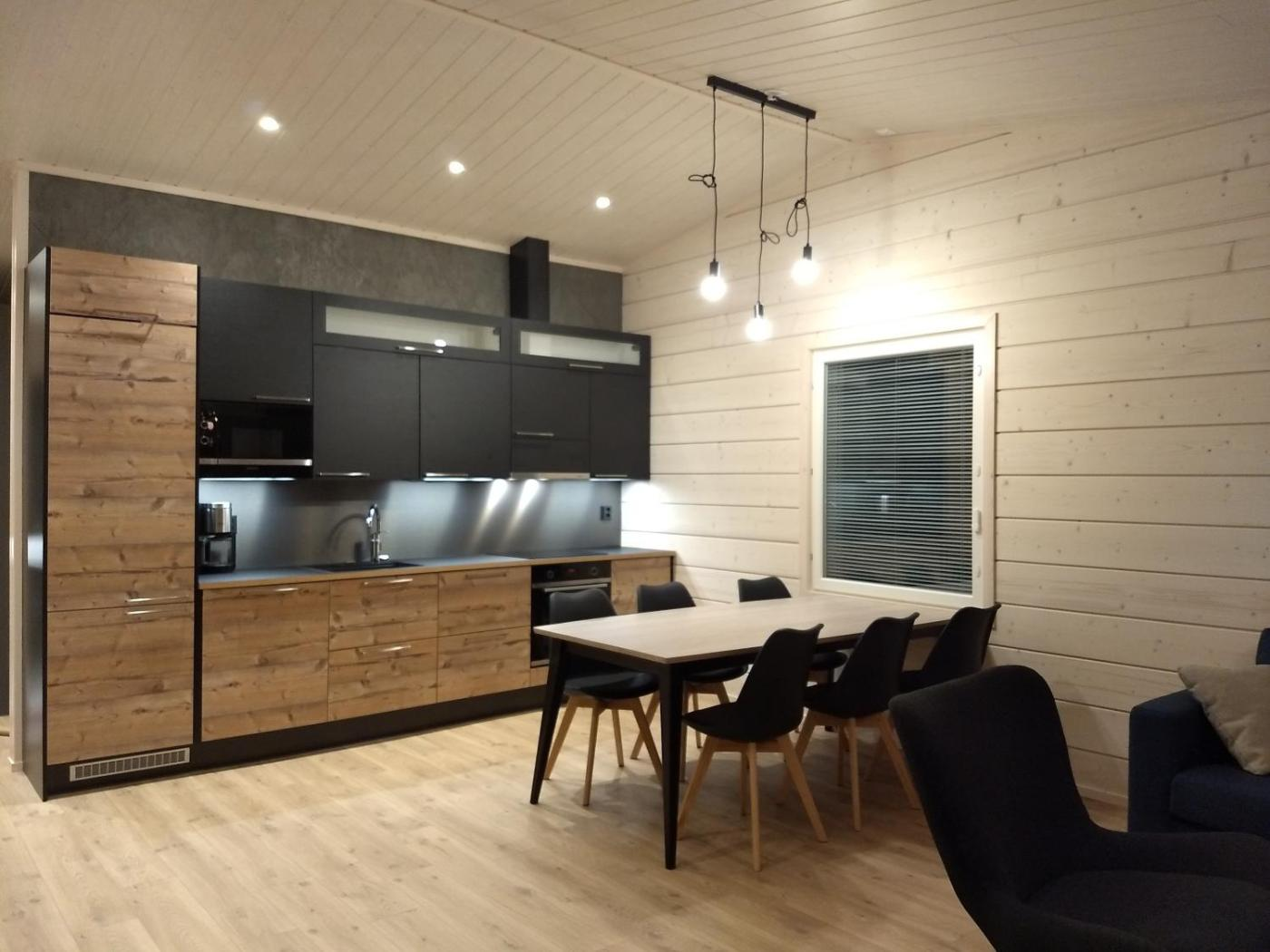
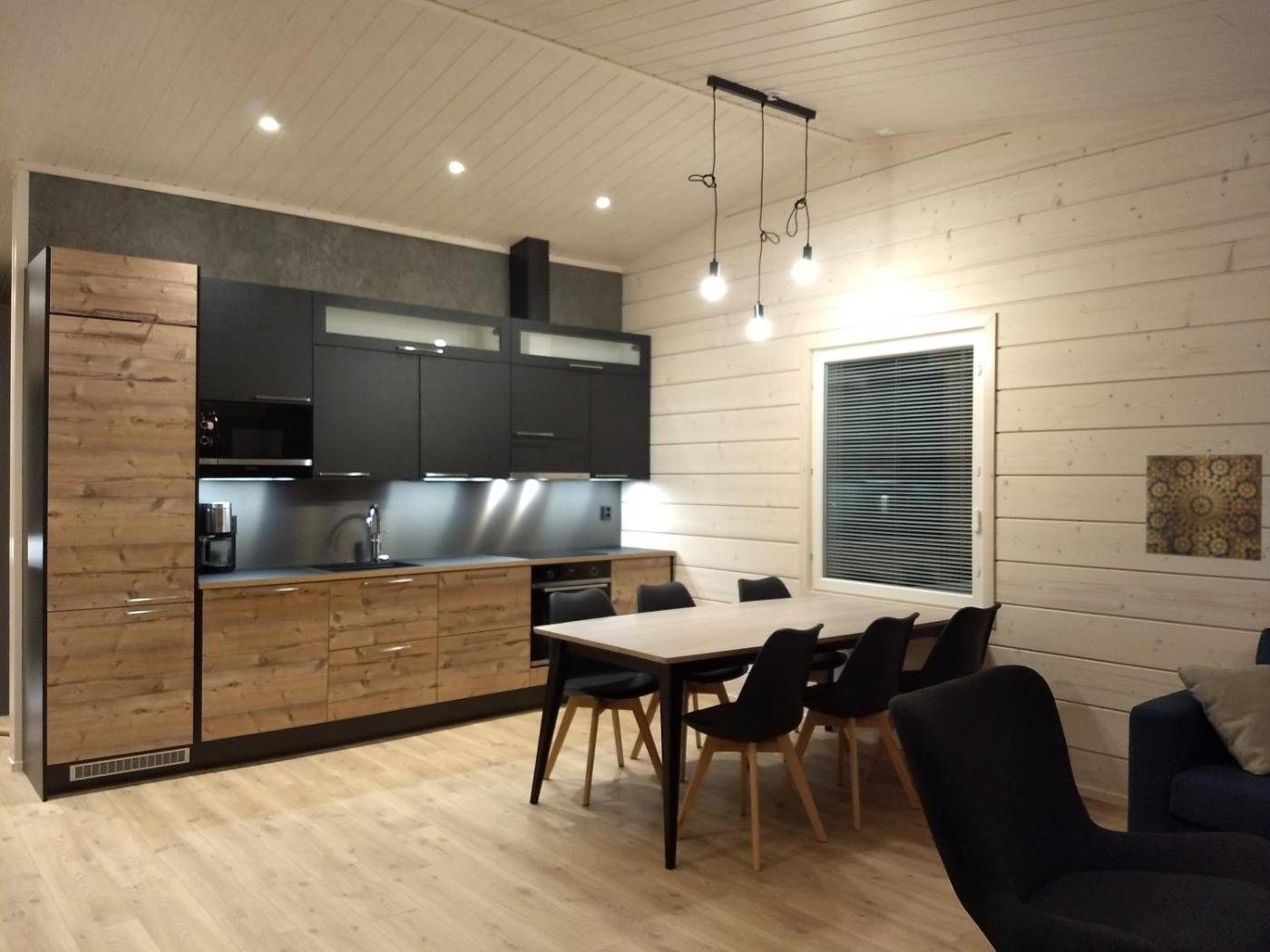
+ wall art (1201, 506)
